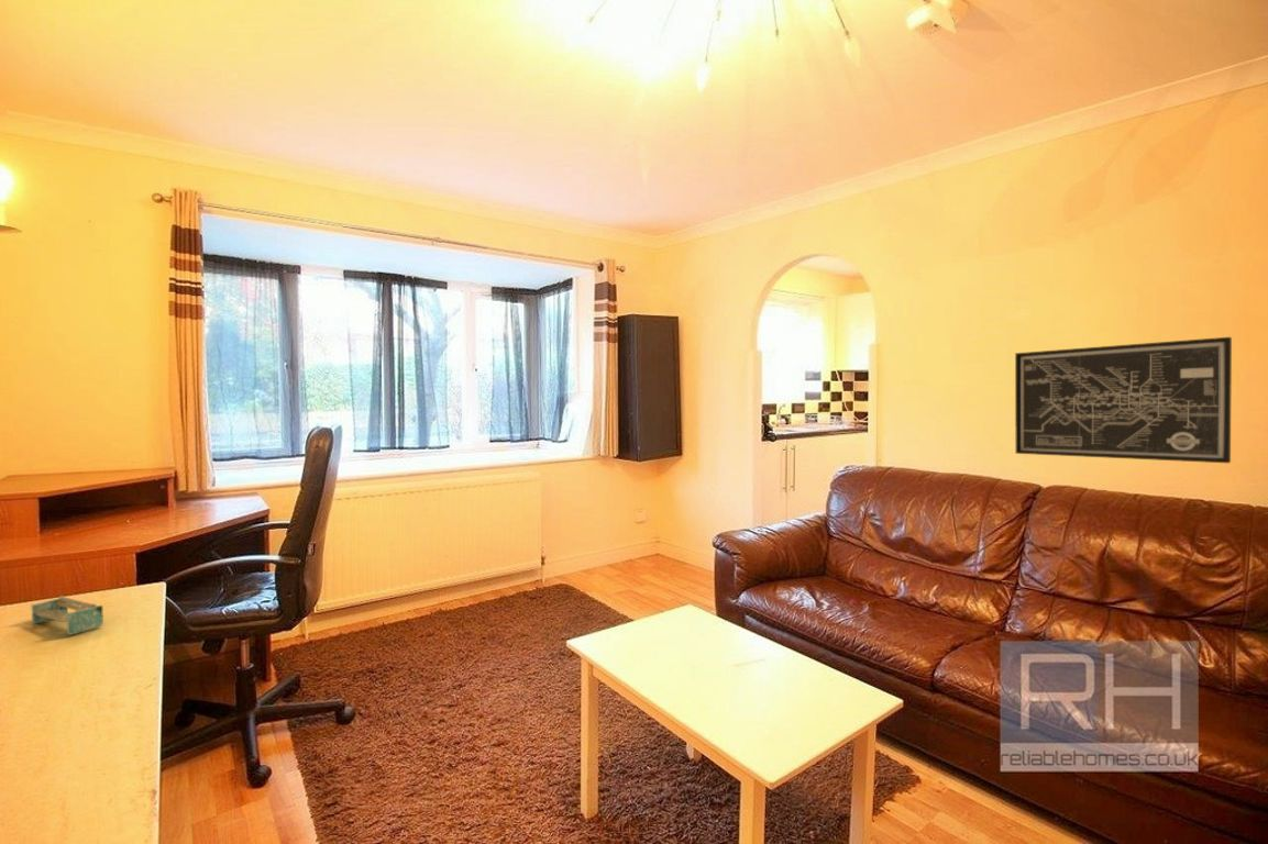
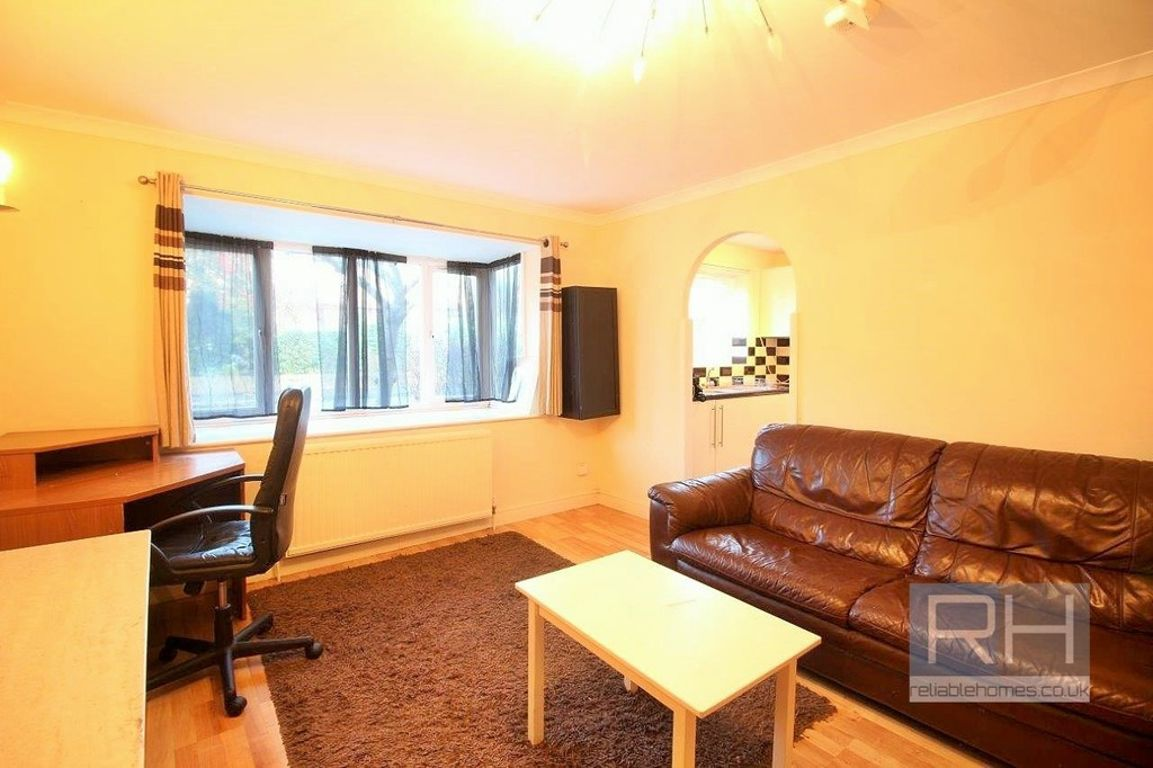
- shelf (66, 613)
- wall art (1111, 401)
